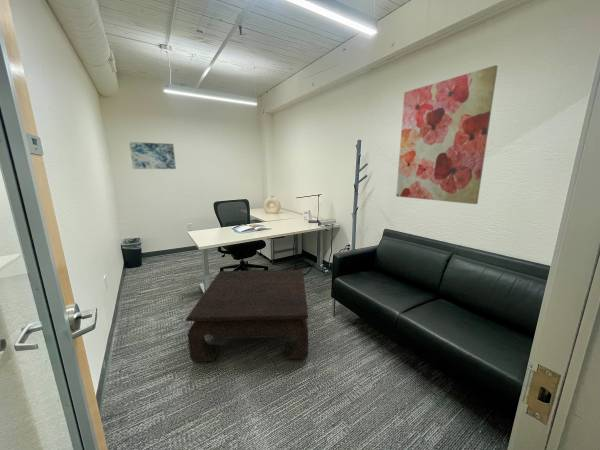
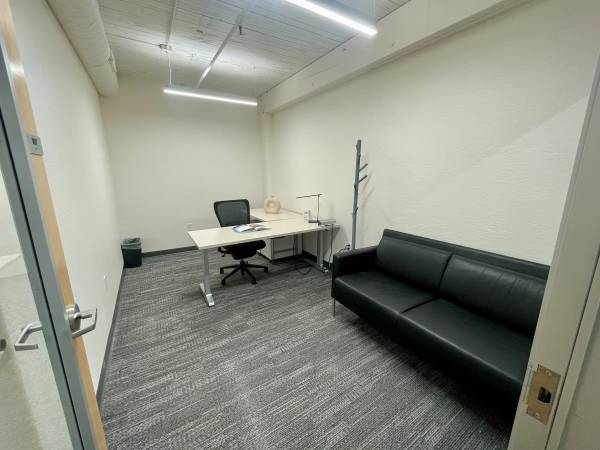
- coffee table (256, 309)
- wall art (437, 143)
- wall art (153, 156)
